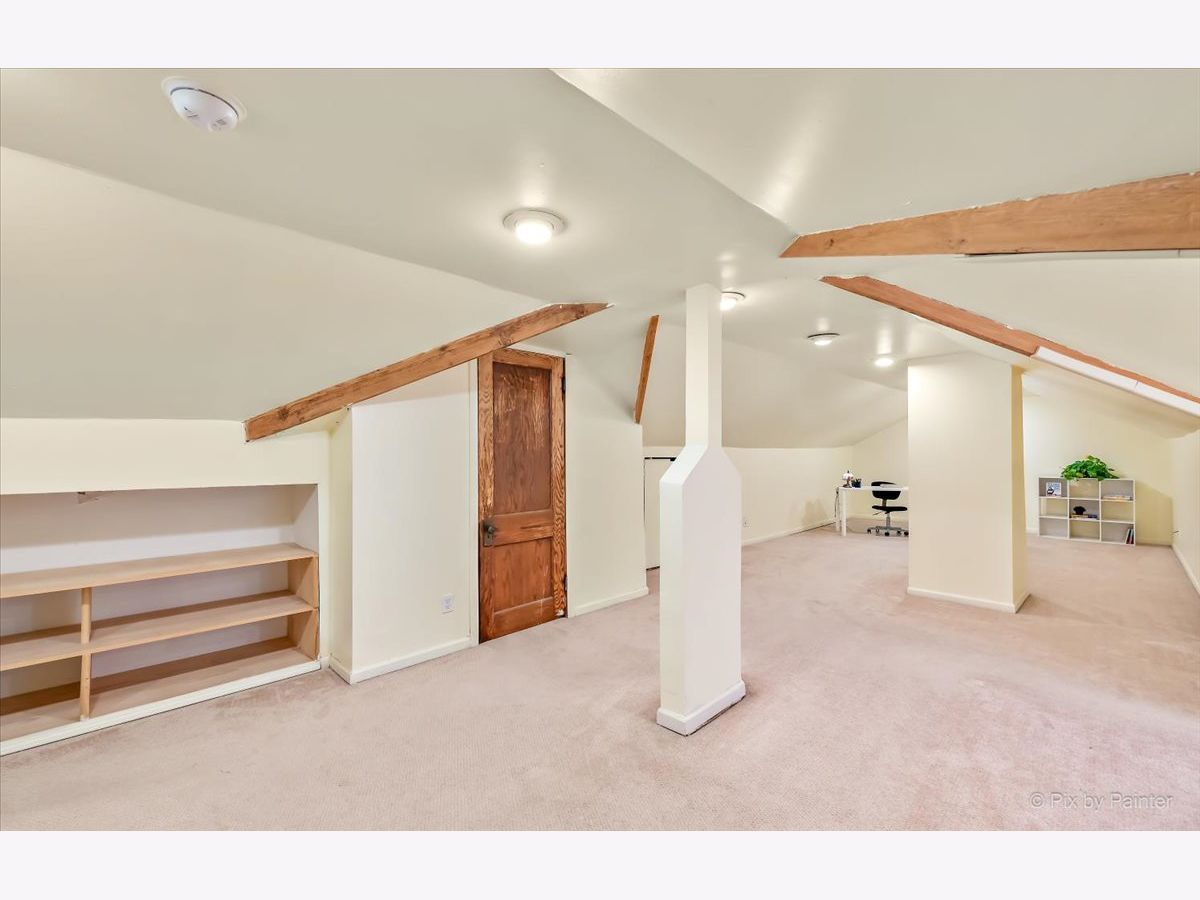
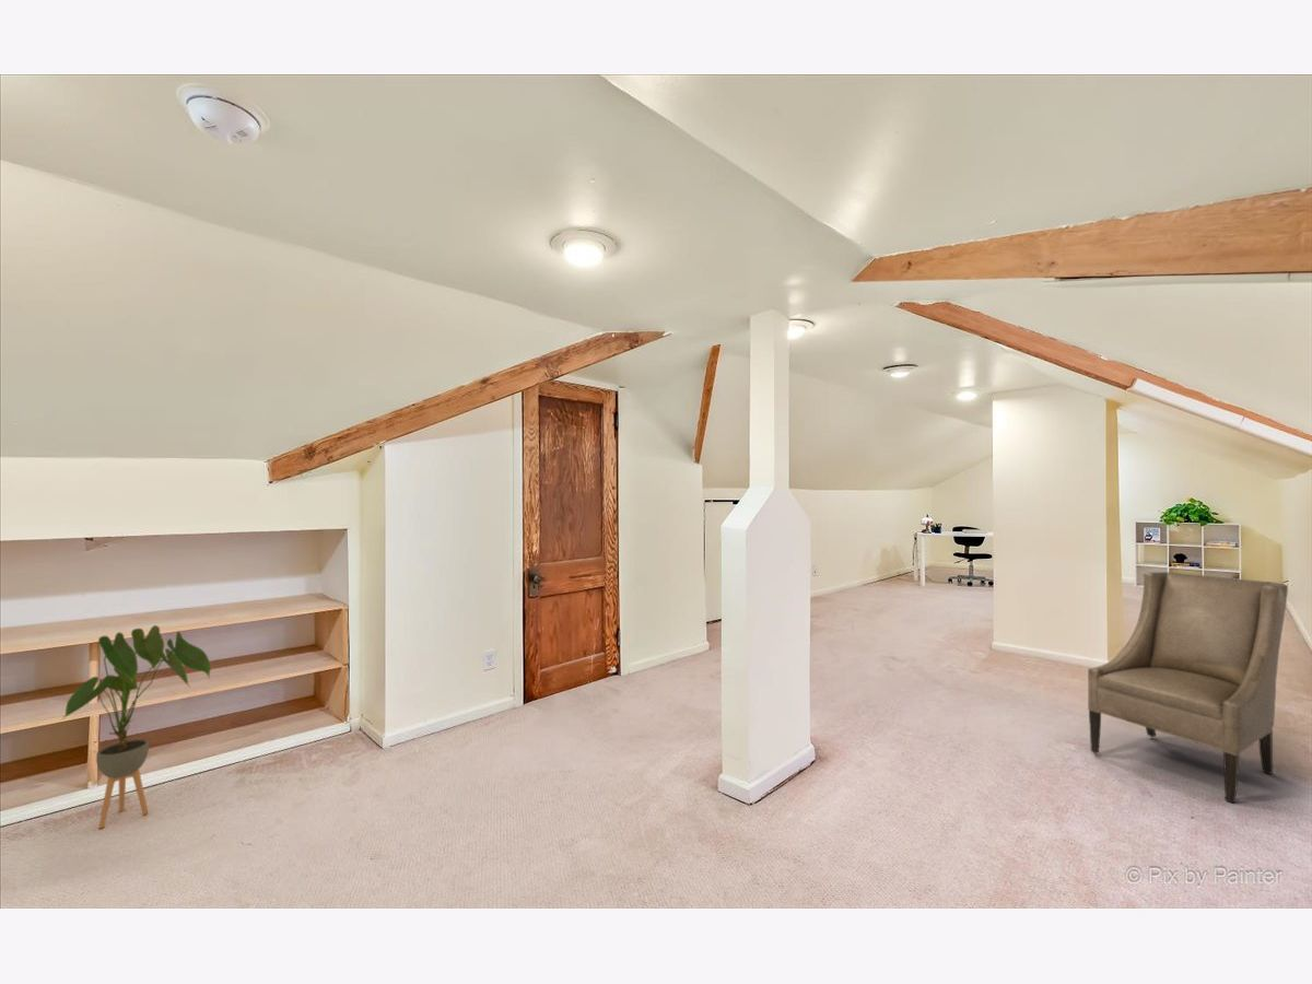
+ armchair (1194, 671)
+ house plant (133, 719)
